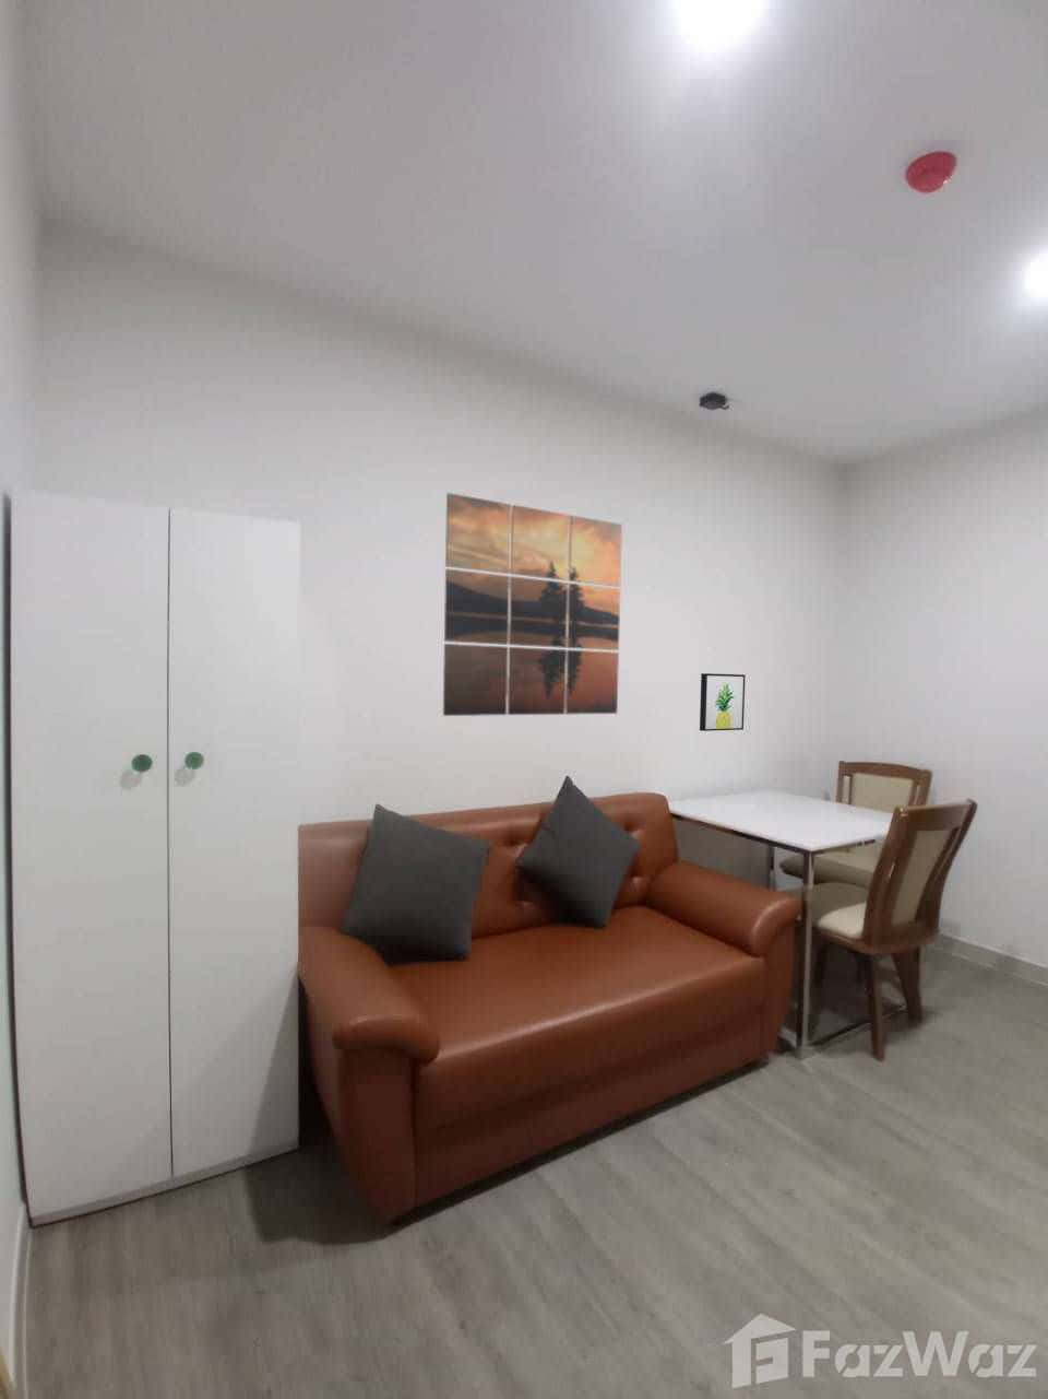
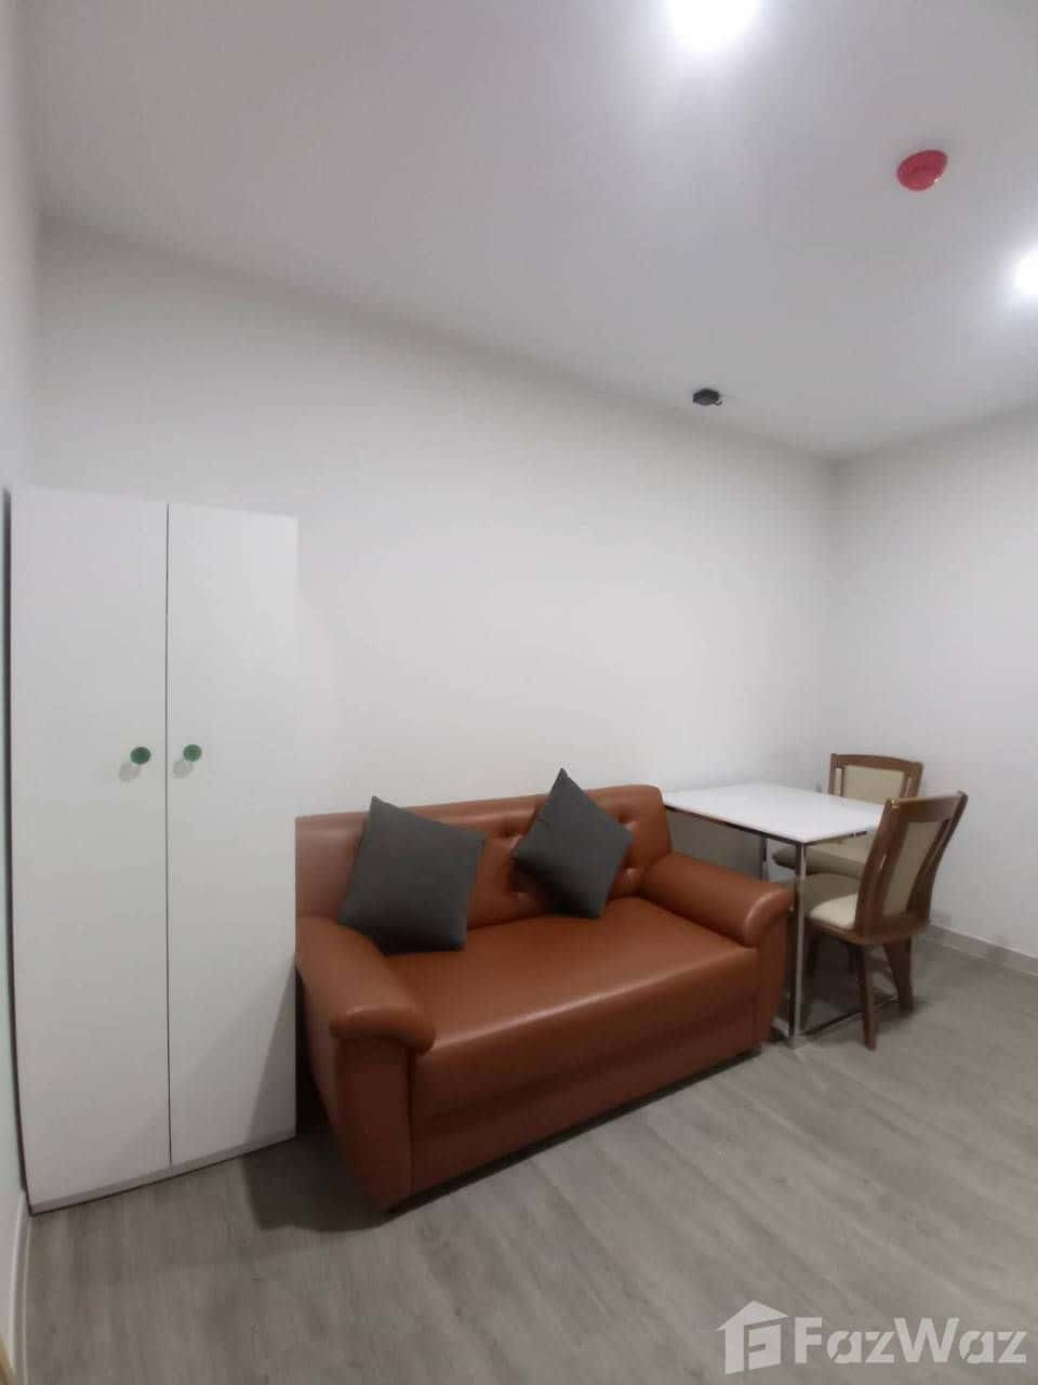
- wall art (722, 702)
- wall art (538, 612)
